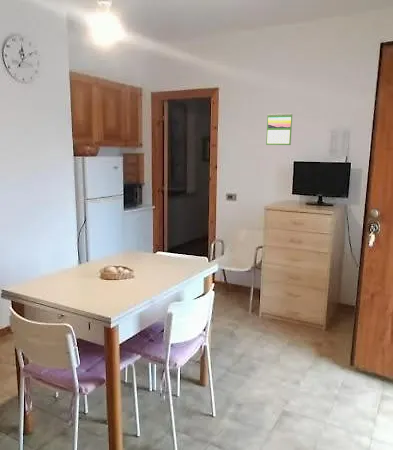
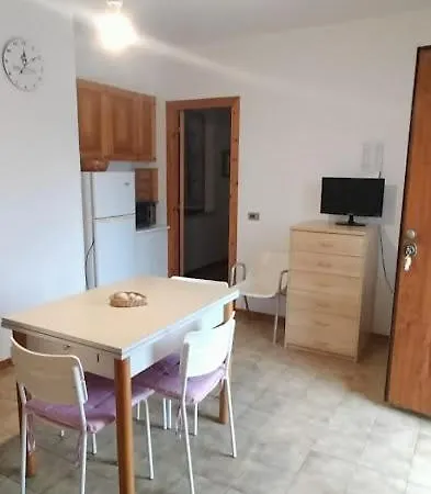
- calendar (279, 129)
